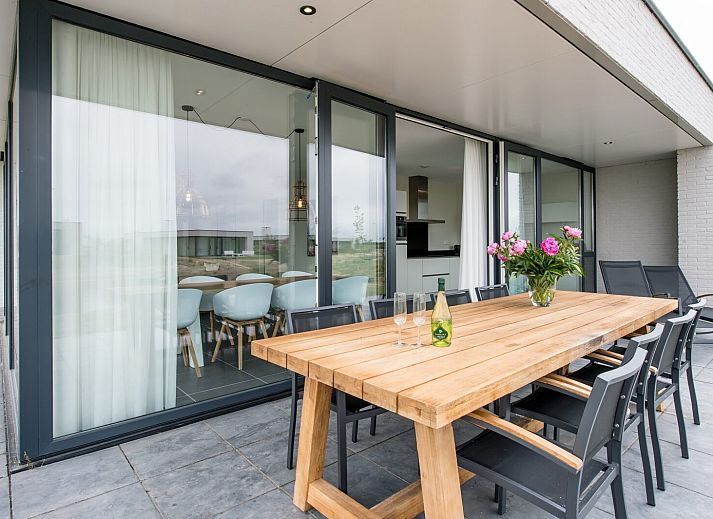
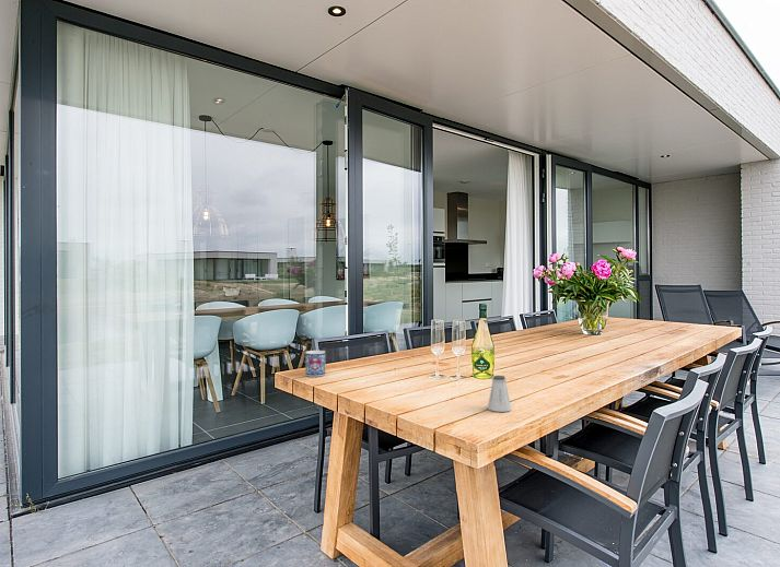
+ mug (314, 362)
+ saltshaker (499, 392)
